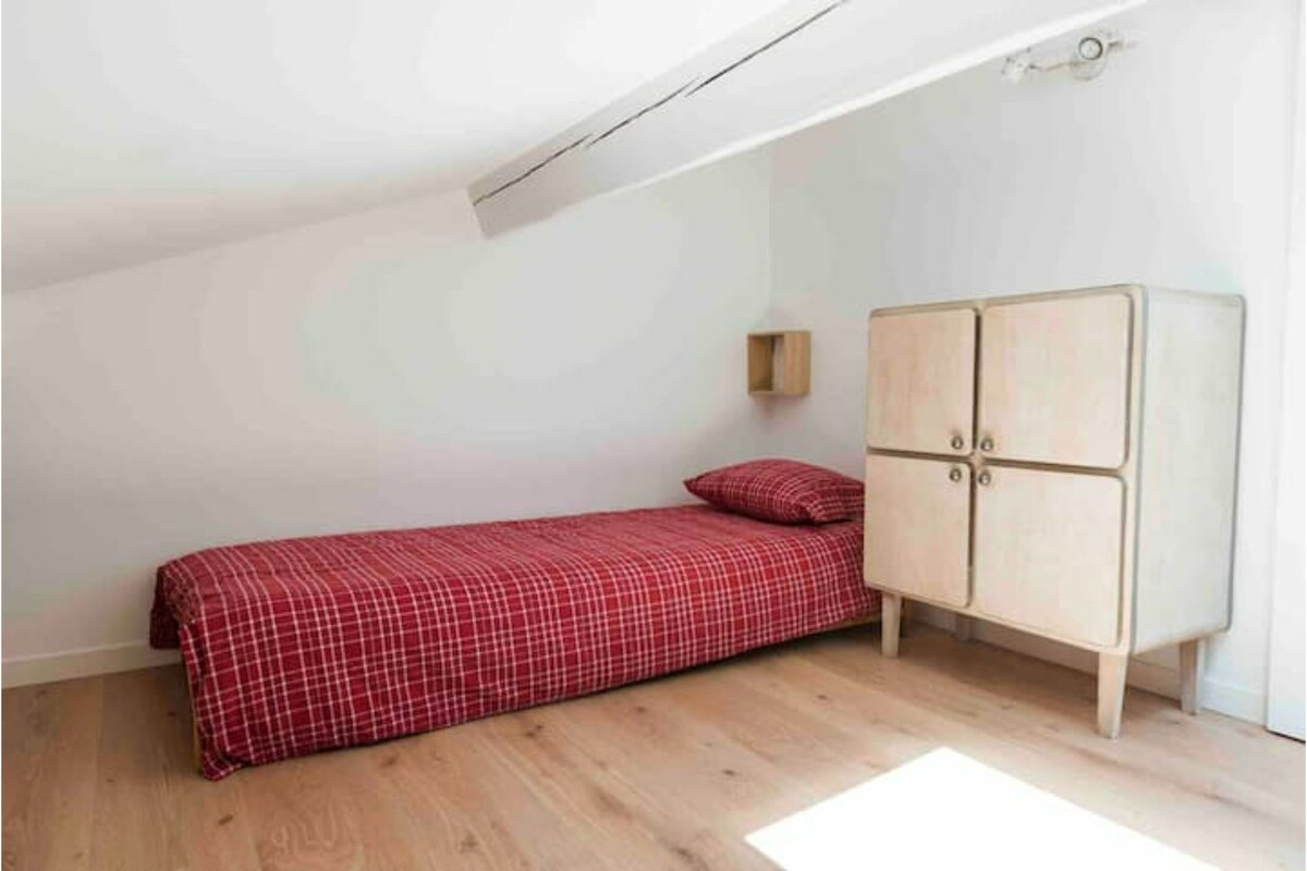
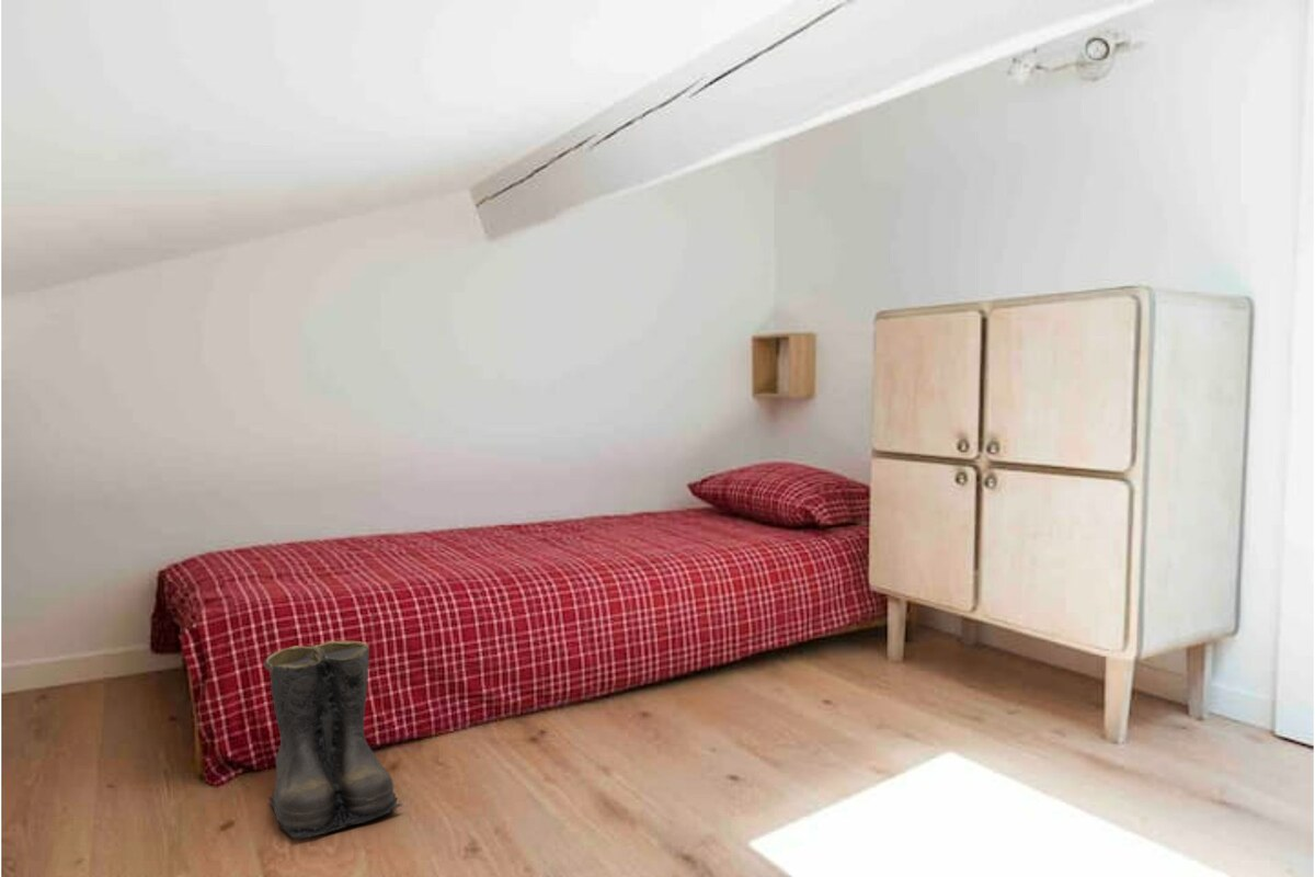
+ boots (327, 728)
